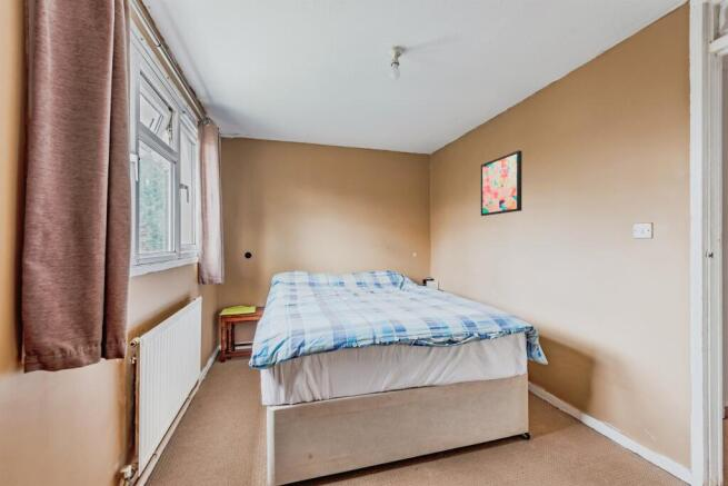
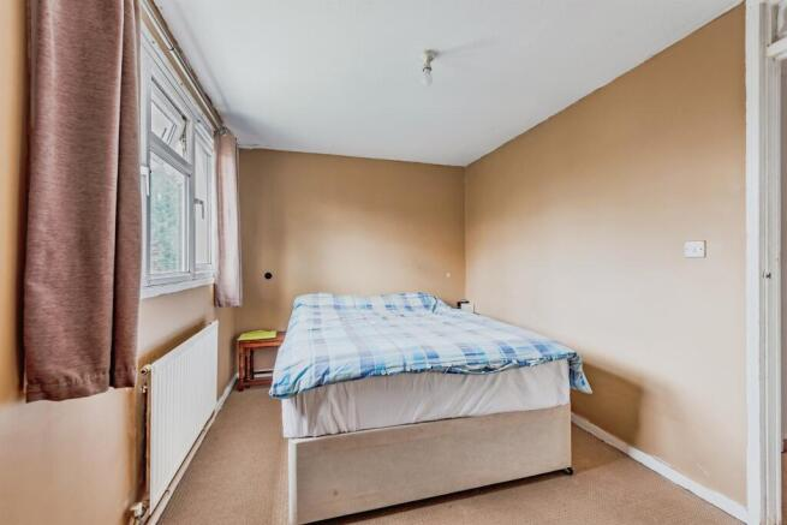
- wall art (499, 186)
